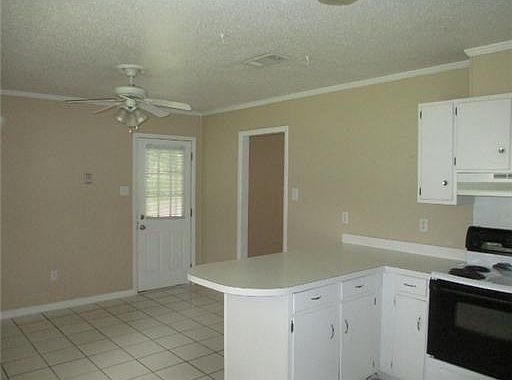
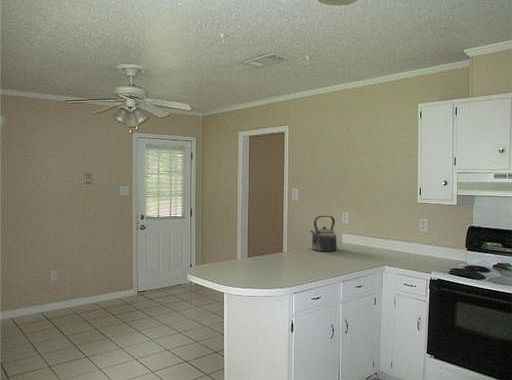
+ kettle (322, 232)
